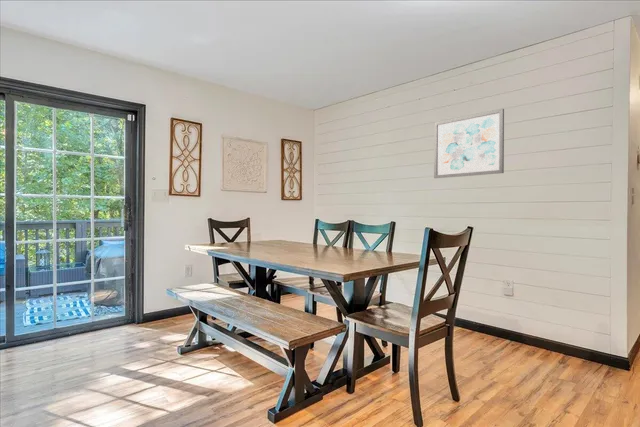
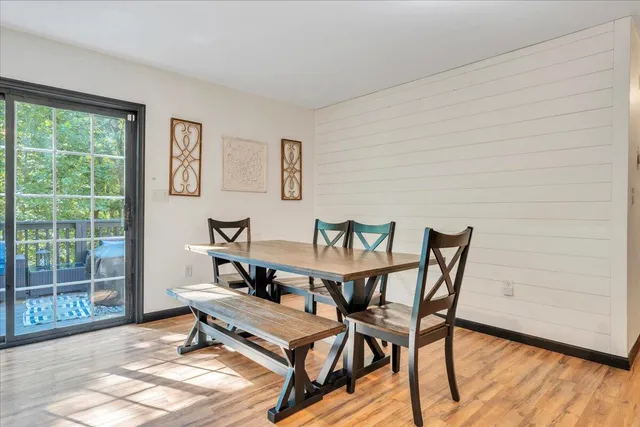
- wall art (466, 146)
